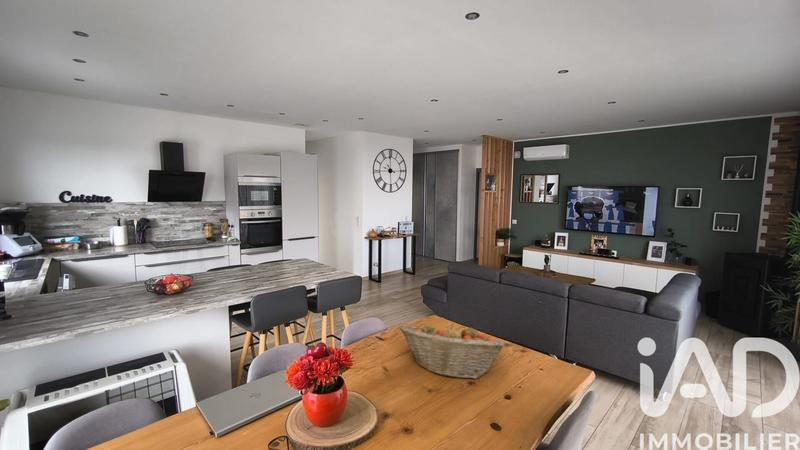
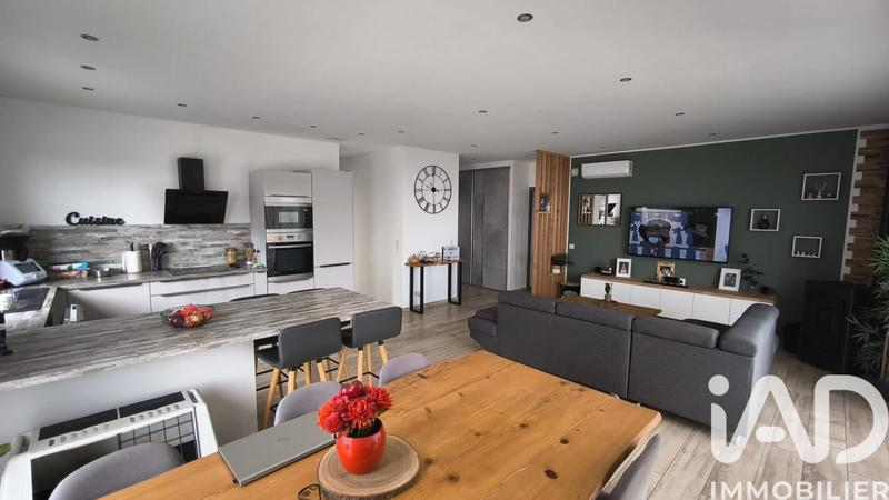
- fruit basket (450, 343)
